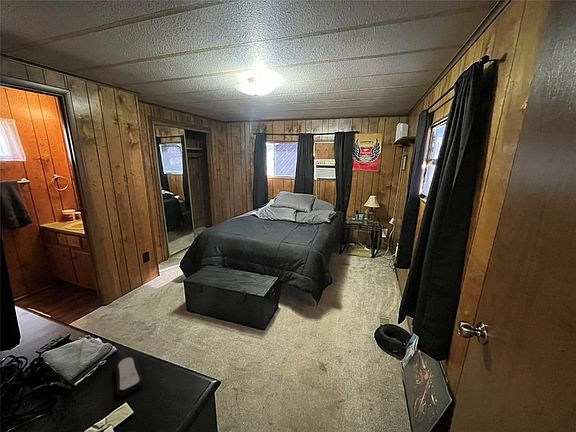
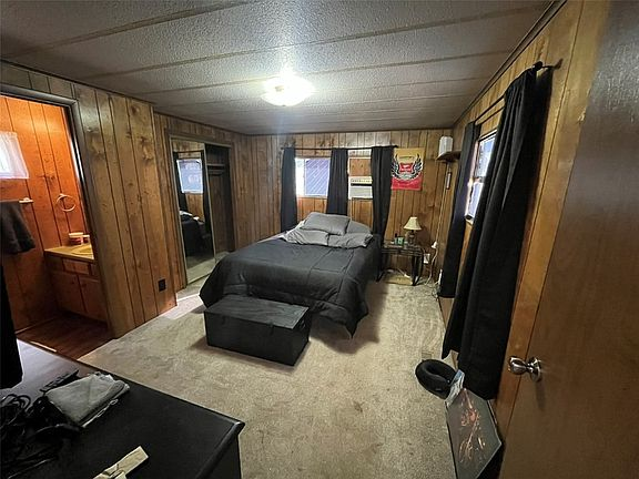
- remote control (128, 373)
